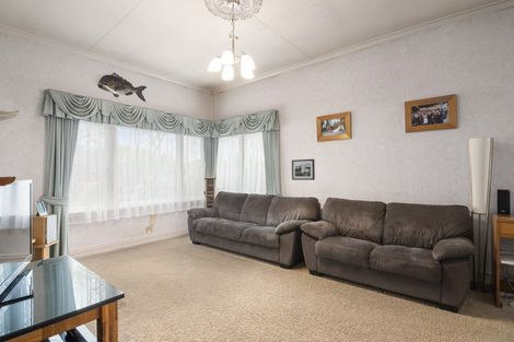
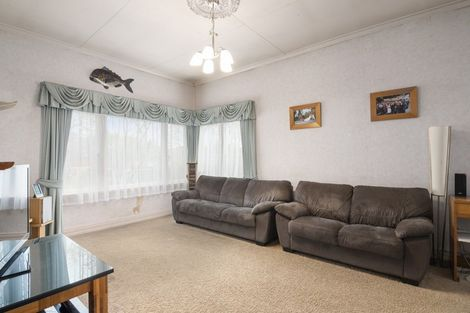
- picture frame (302, 169)
